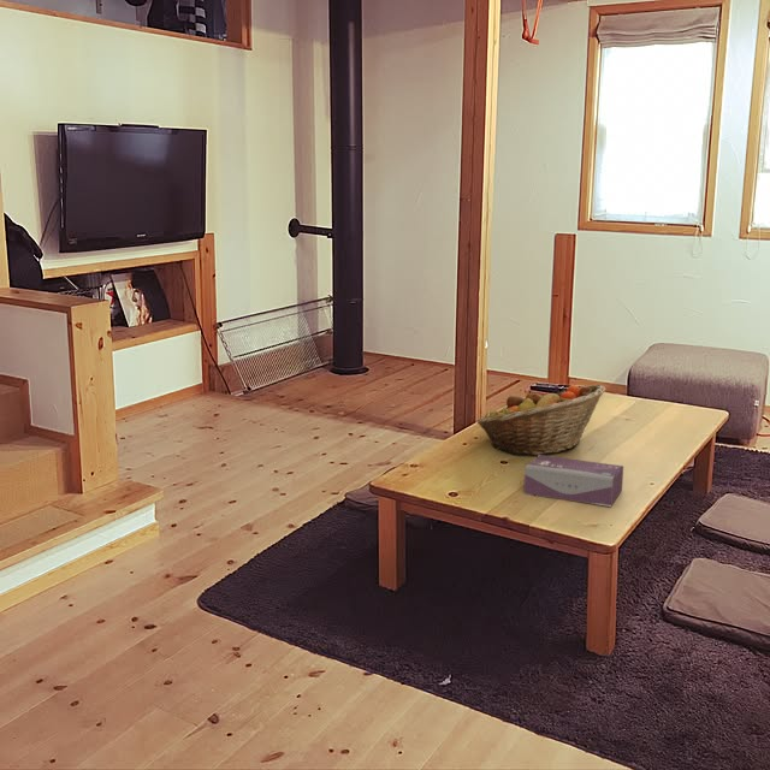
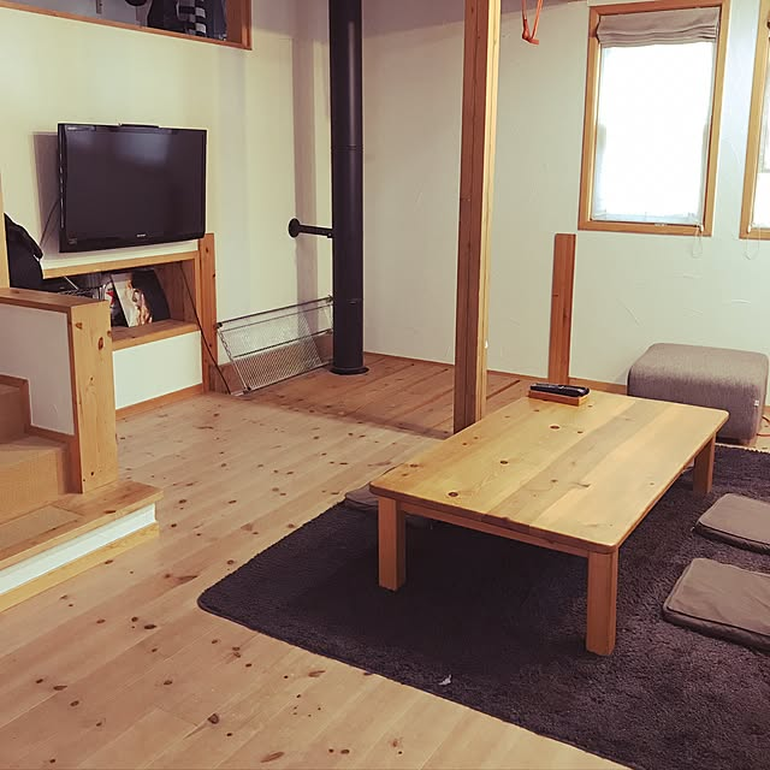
- tissue box (574, 478)
- fruit basket (541, 414)
